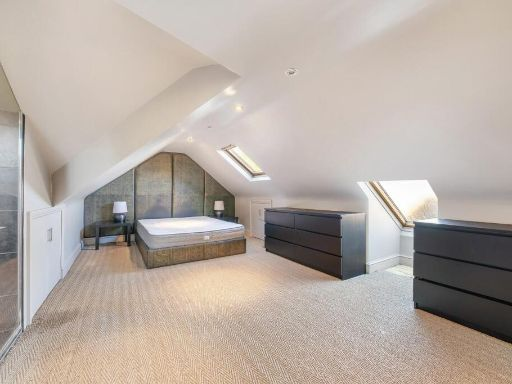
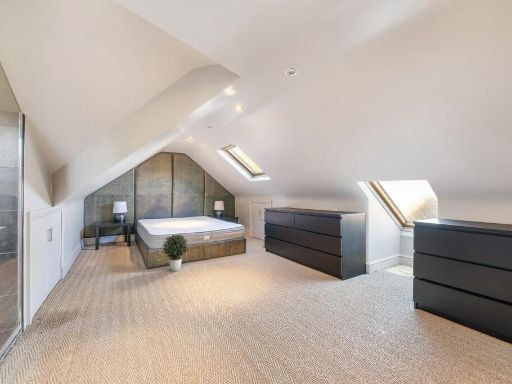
+ potted plant (176, 252)
